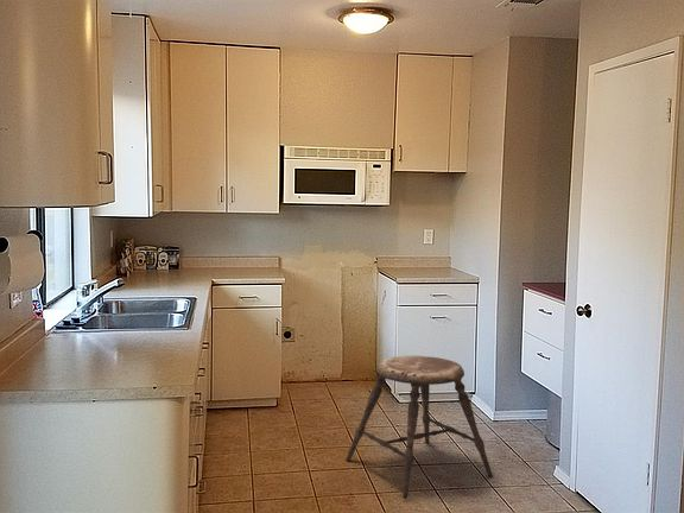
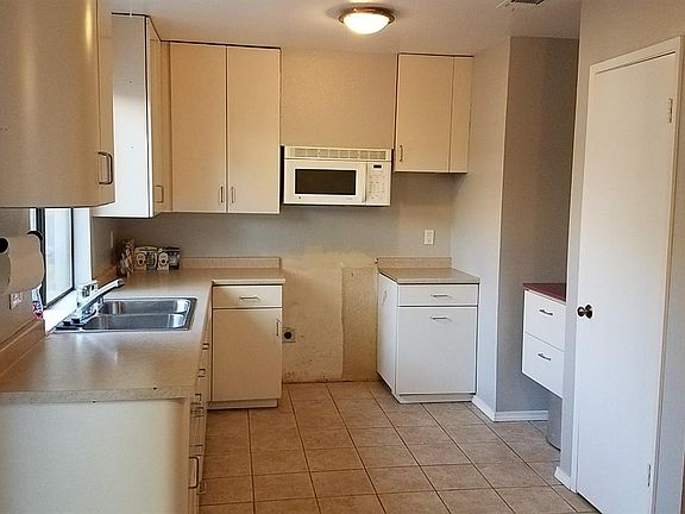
- stool (417, 416)
